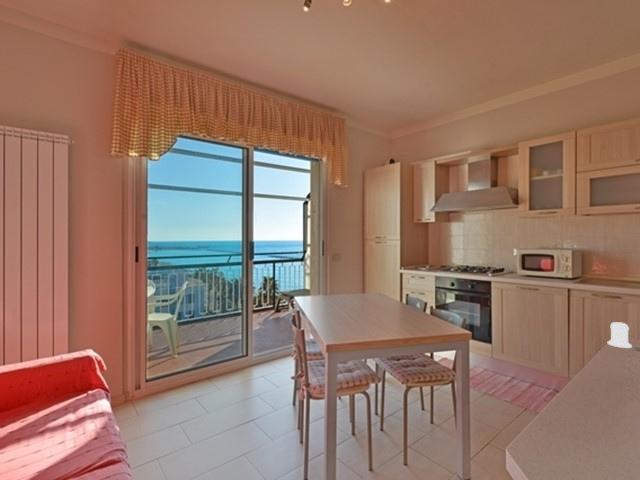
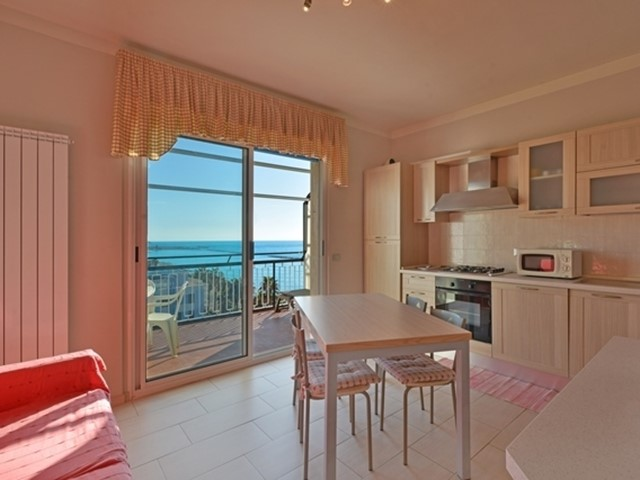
- salt shaker (619, 333)
